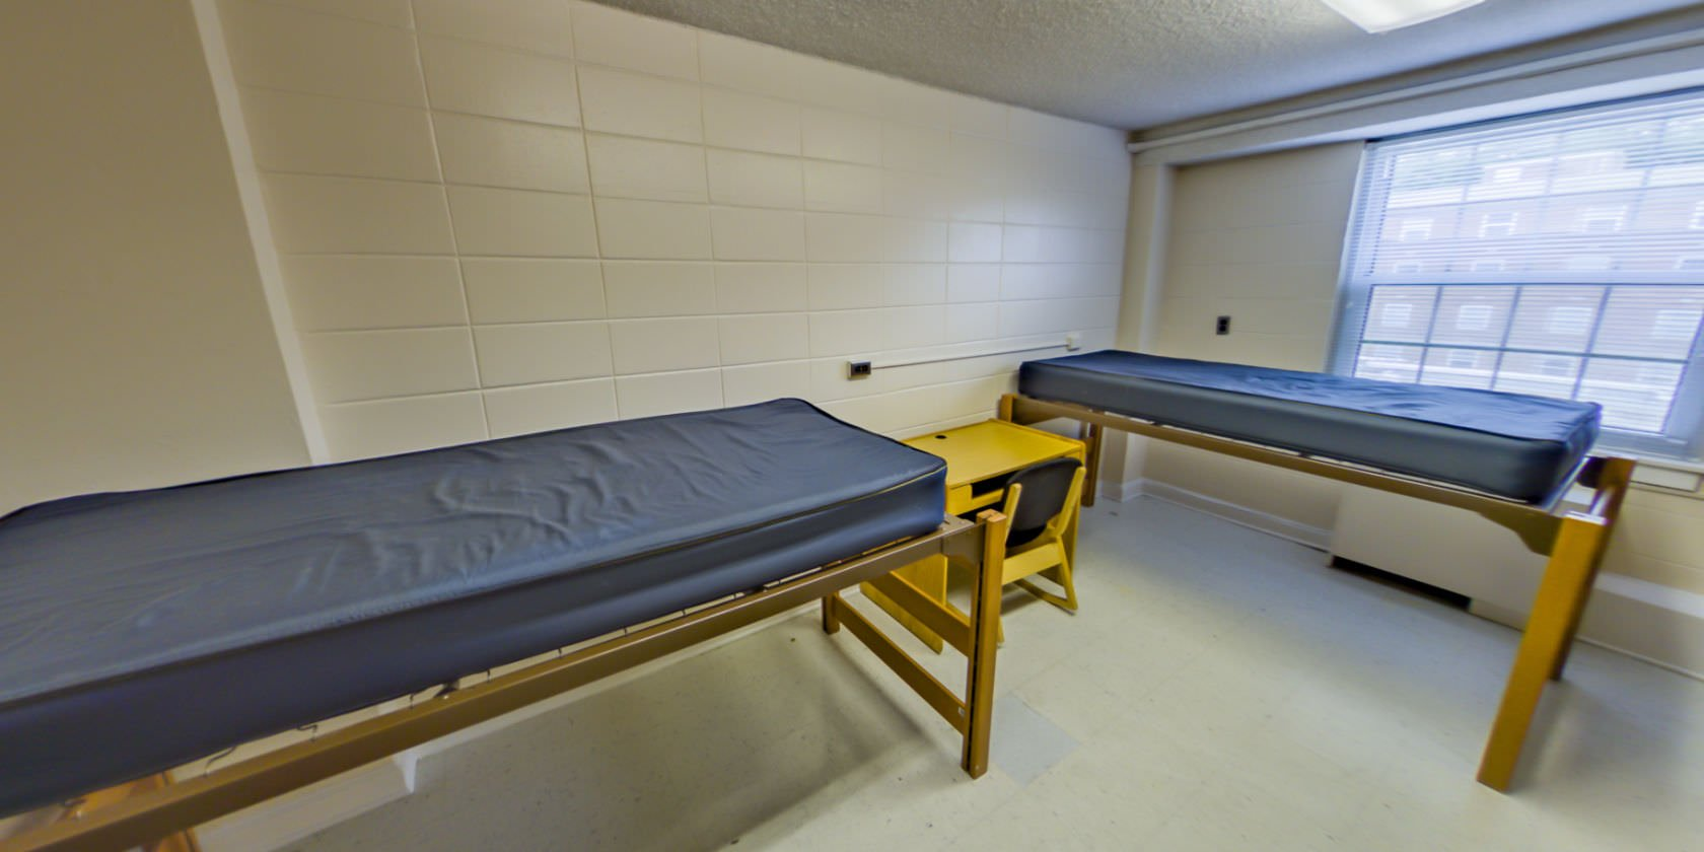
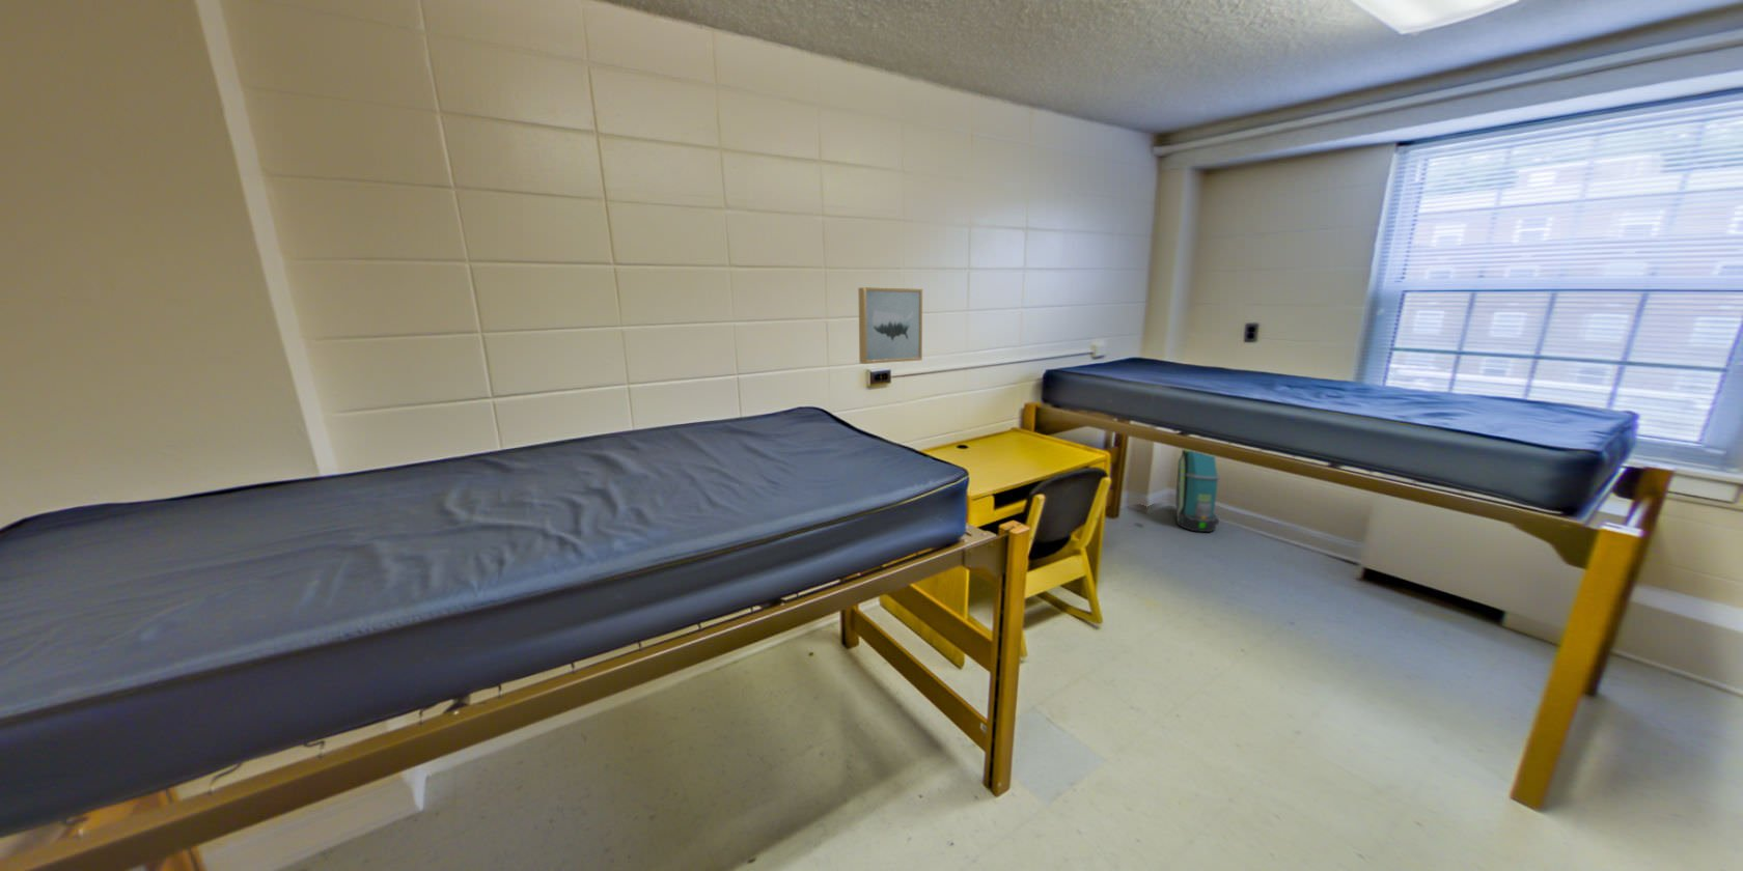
+ wall art (892, 326)
+ backpack (1196, 483)
